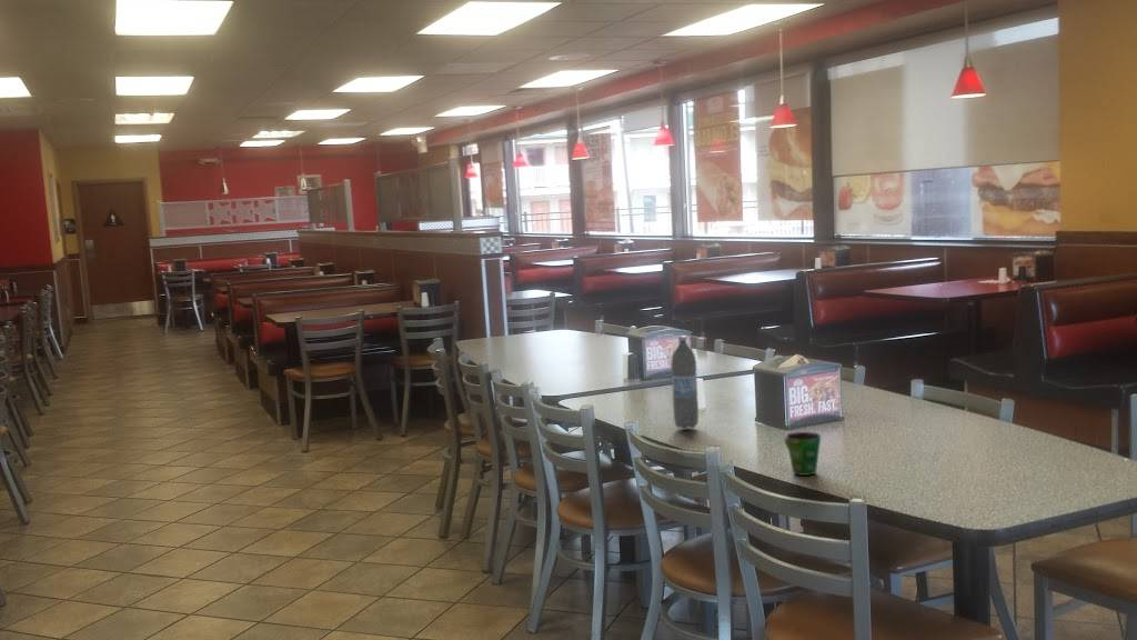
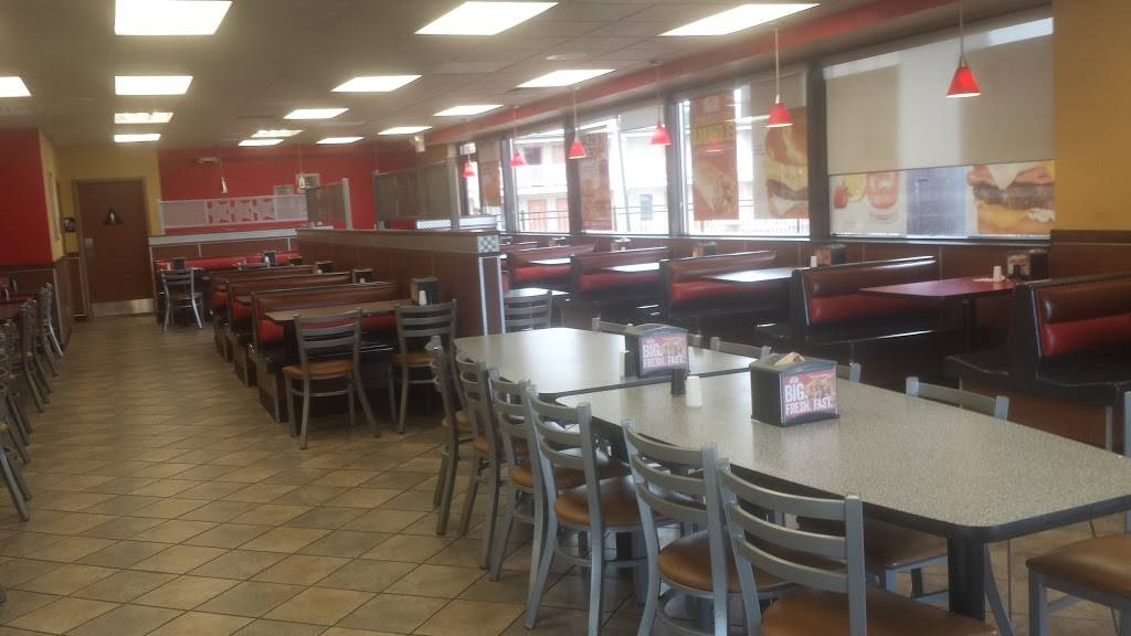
- water bottle (684, 382)
- cup (799, 453)
